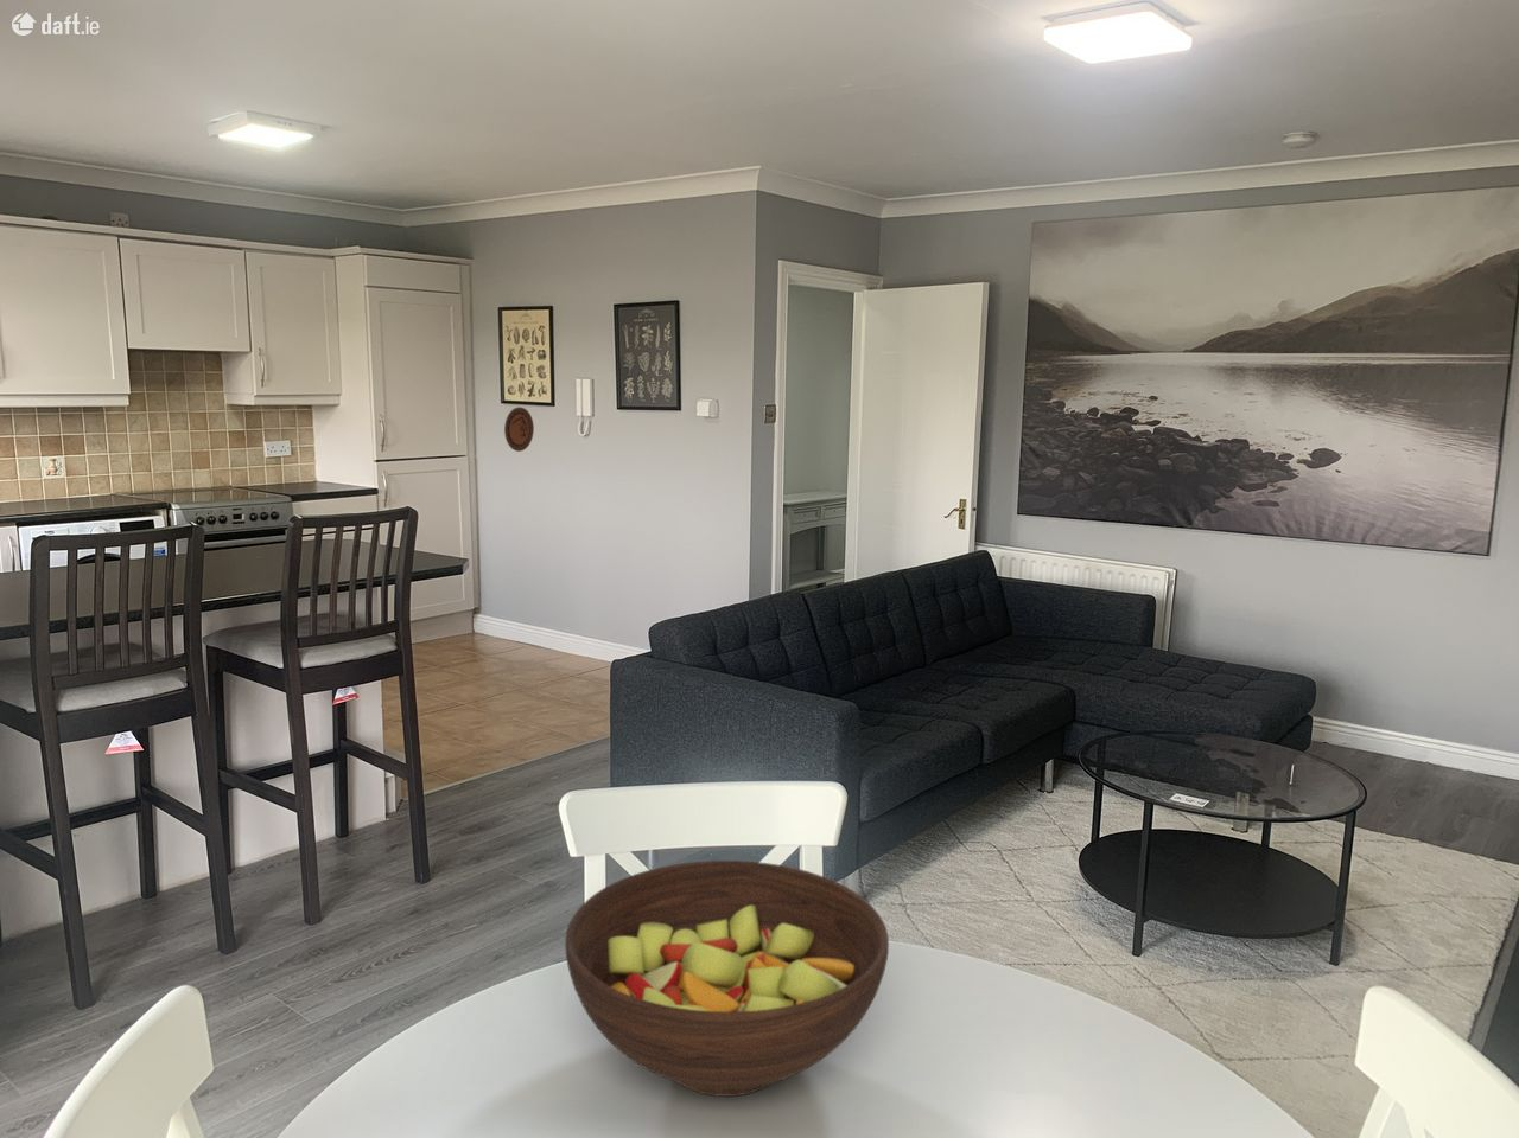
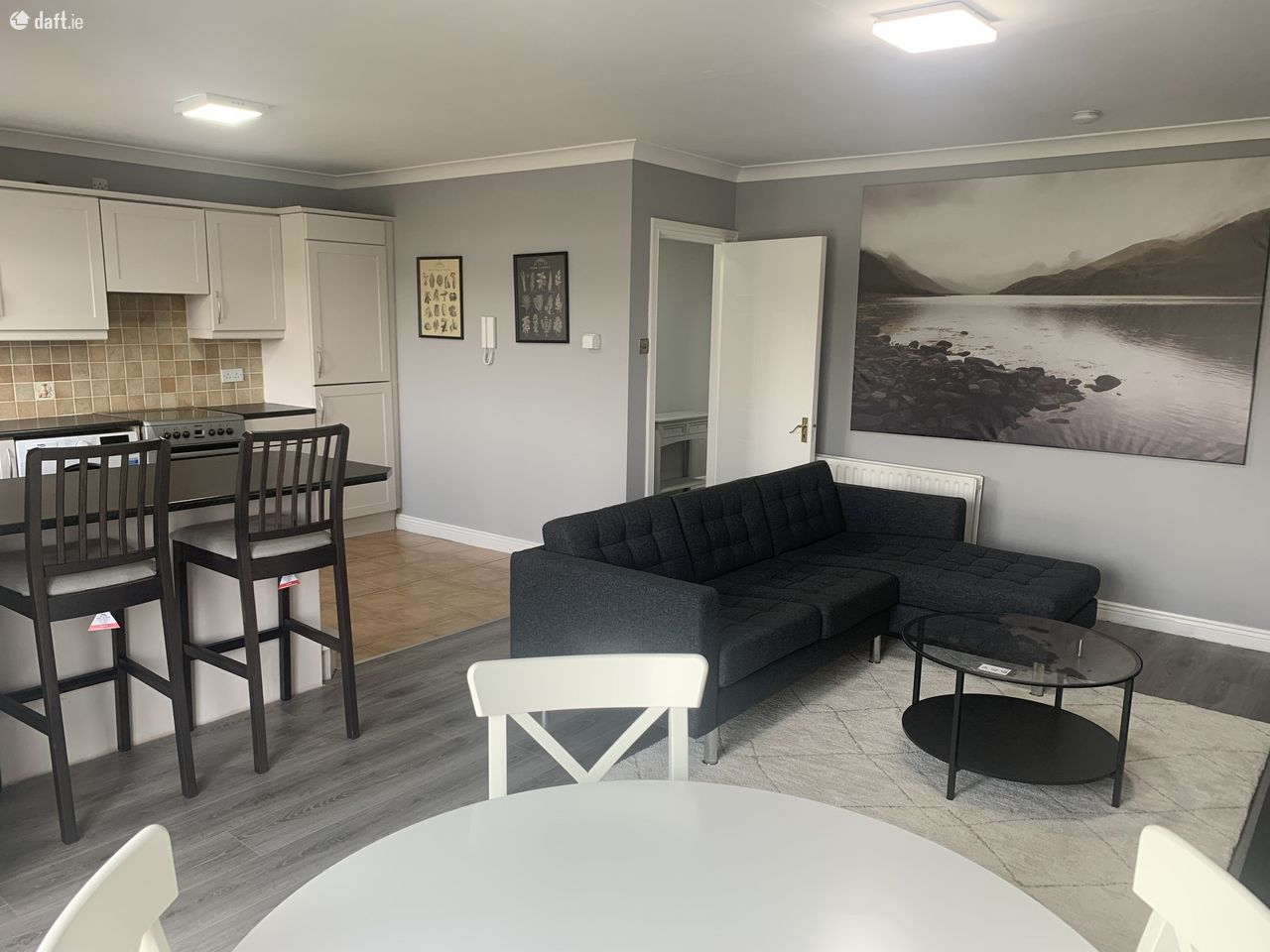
- fruit bowl (726, 995)
- decorative plate (519, 429)
